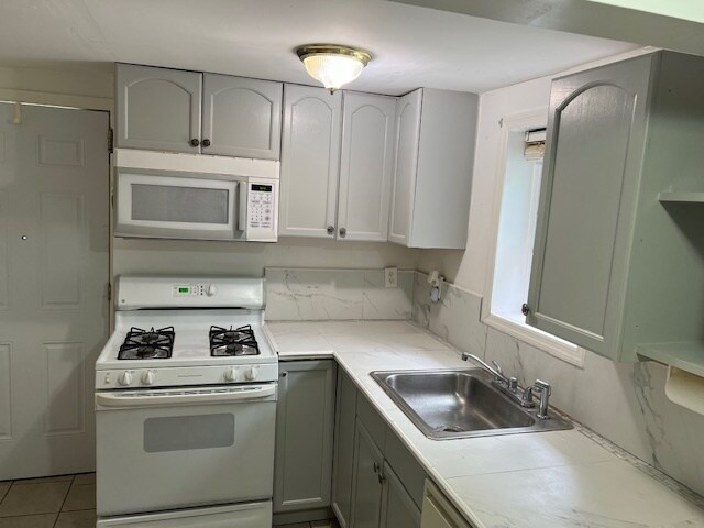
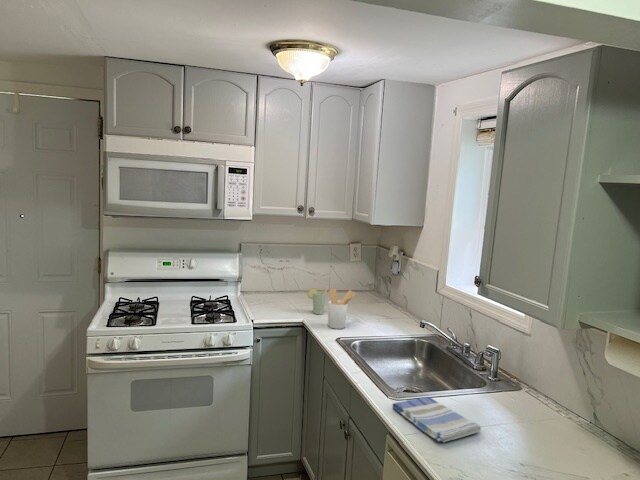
+ utensil holder (341, 308)
+ cup (317, 299)
+ dish towel (434, 416)
